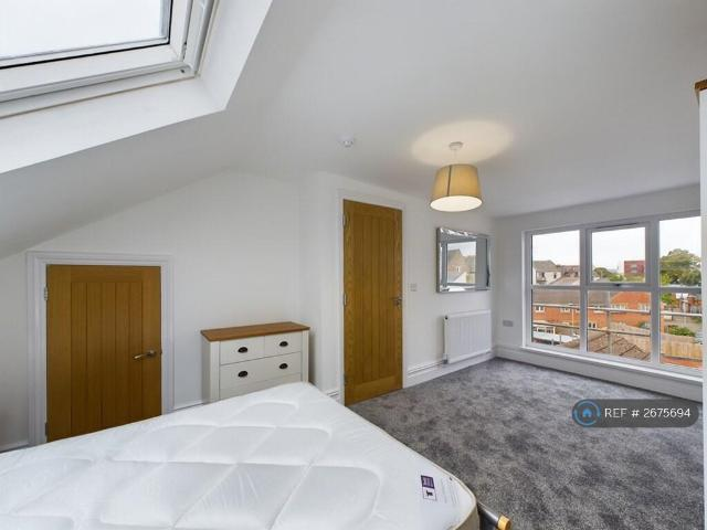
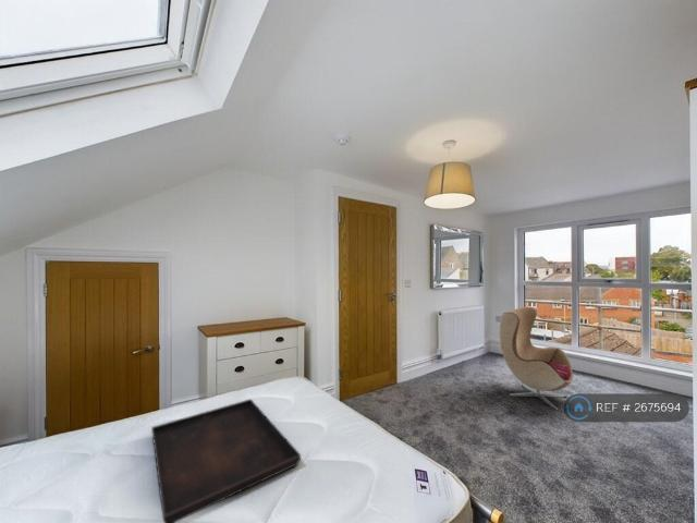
+ armchair (534, 352)
+ serving tray (220, 445)
